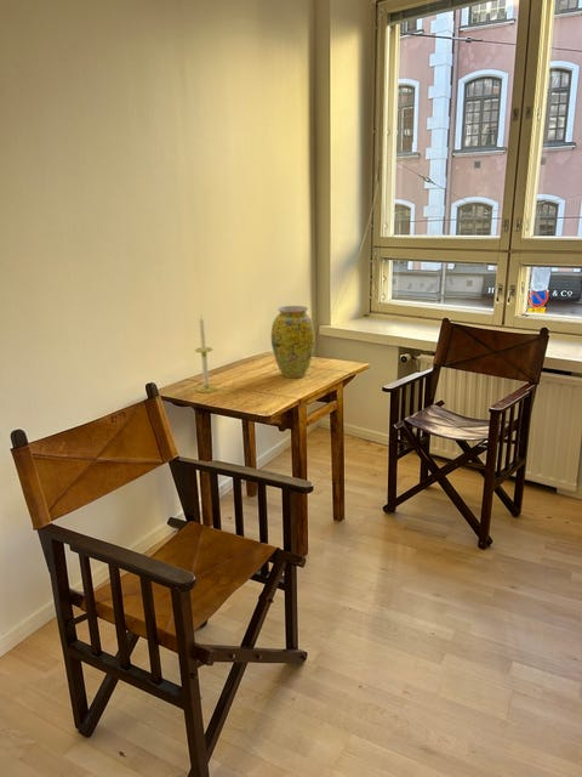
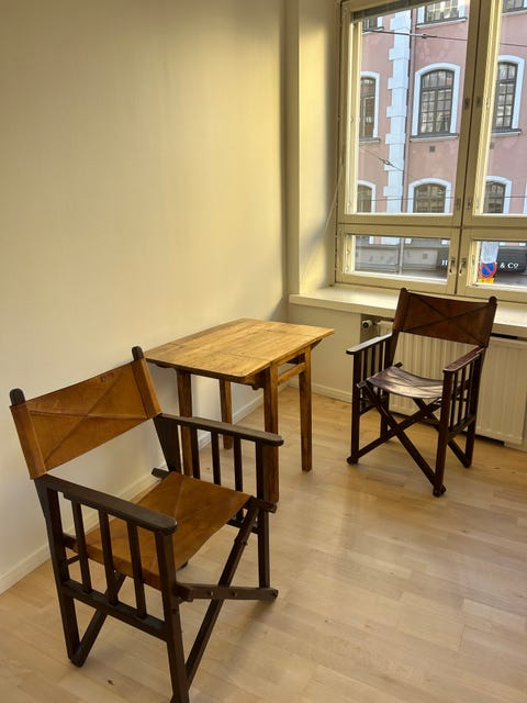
- vase (292, 341)
- candle (204, 352)
